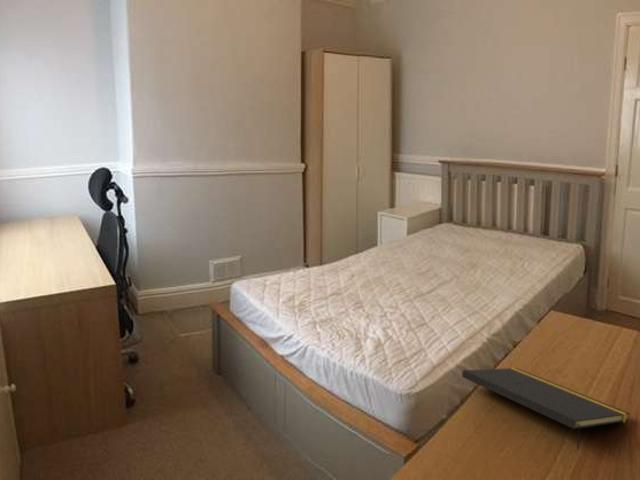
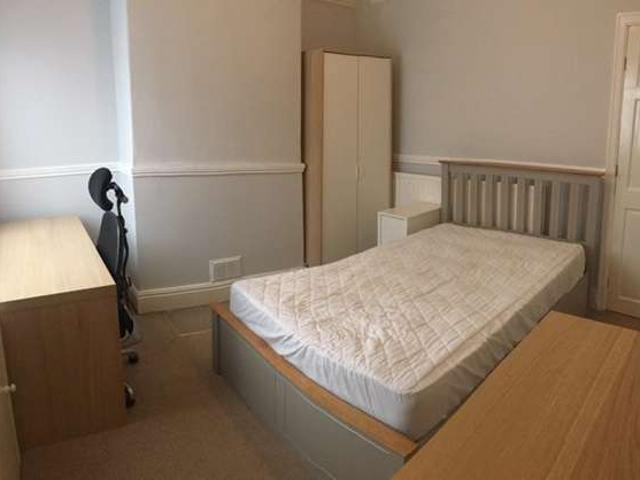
- notepad (541, 394)
